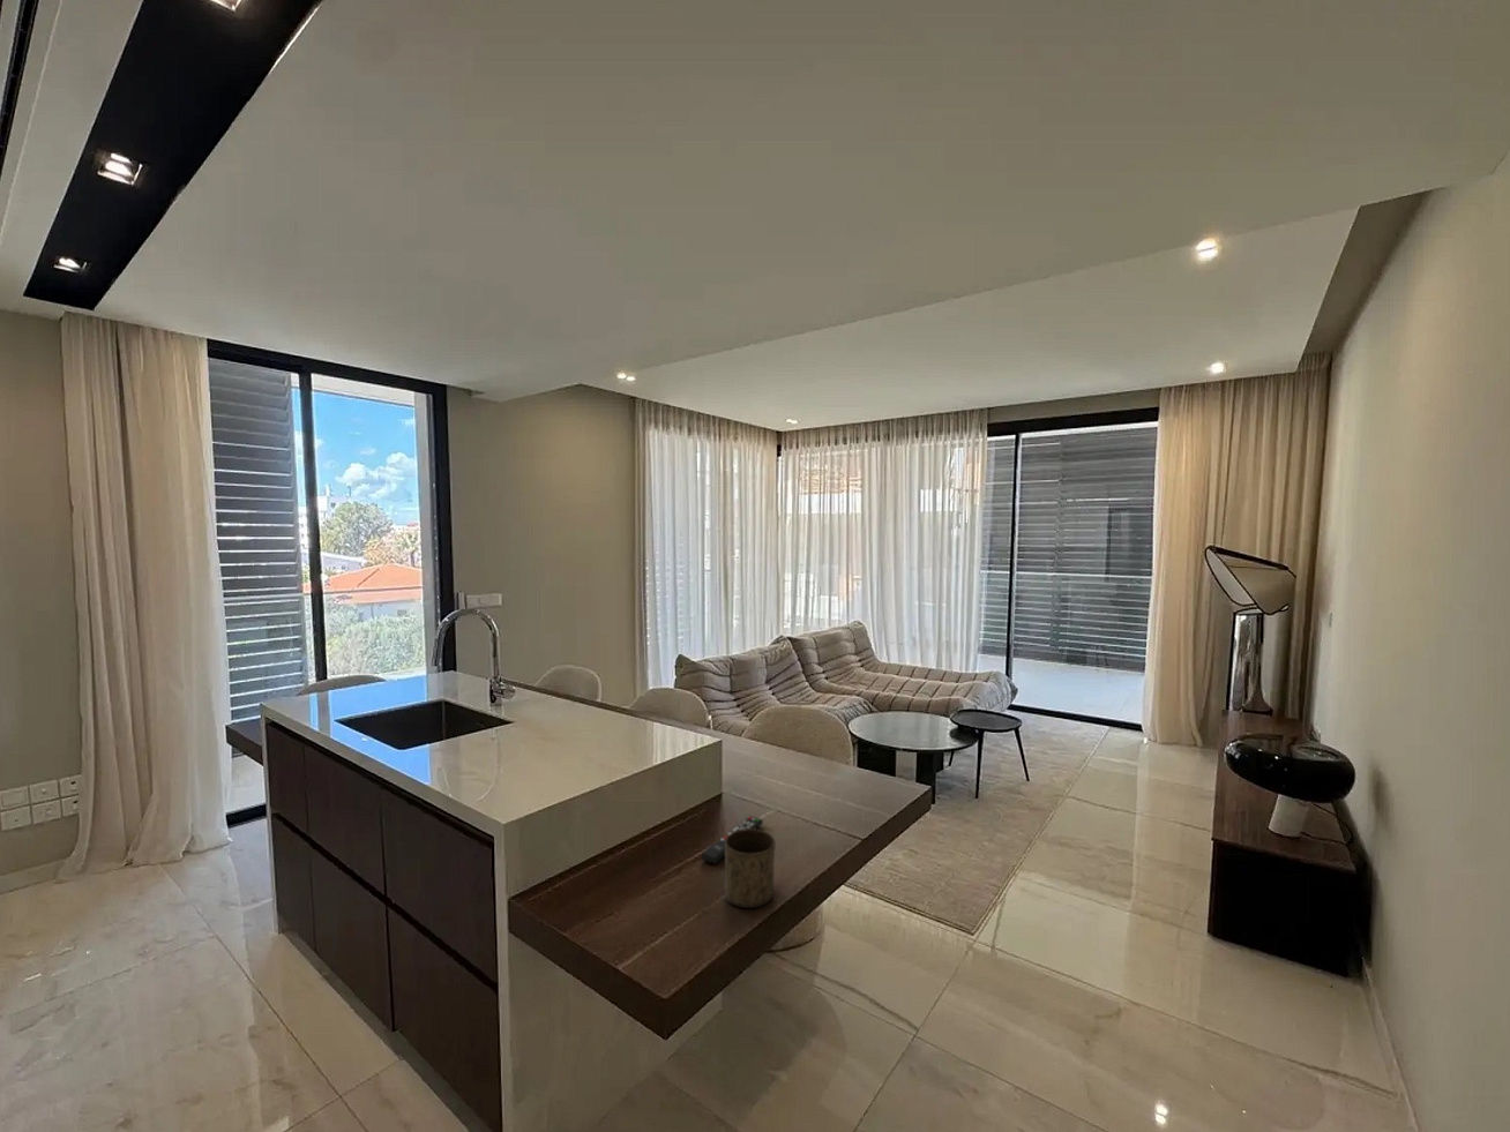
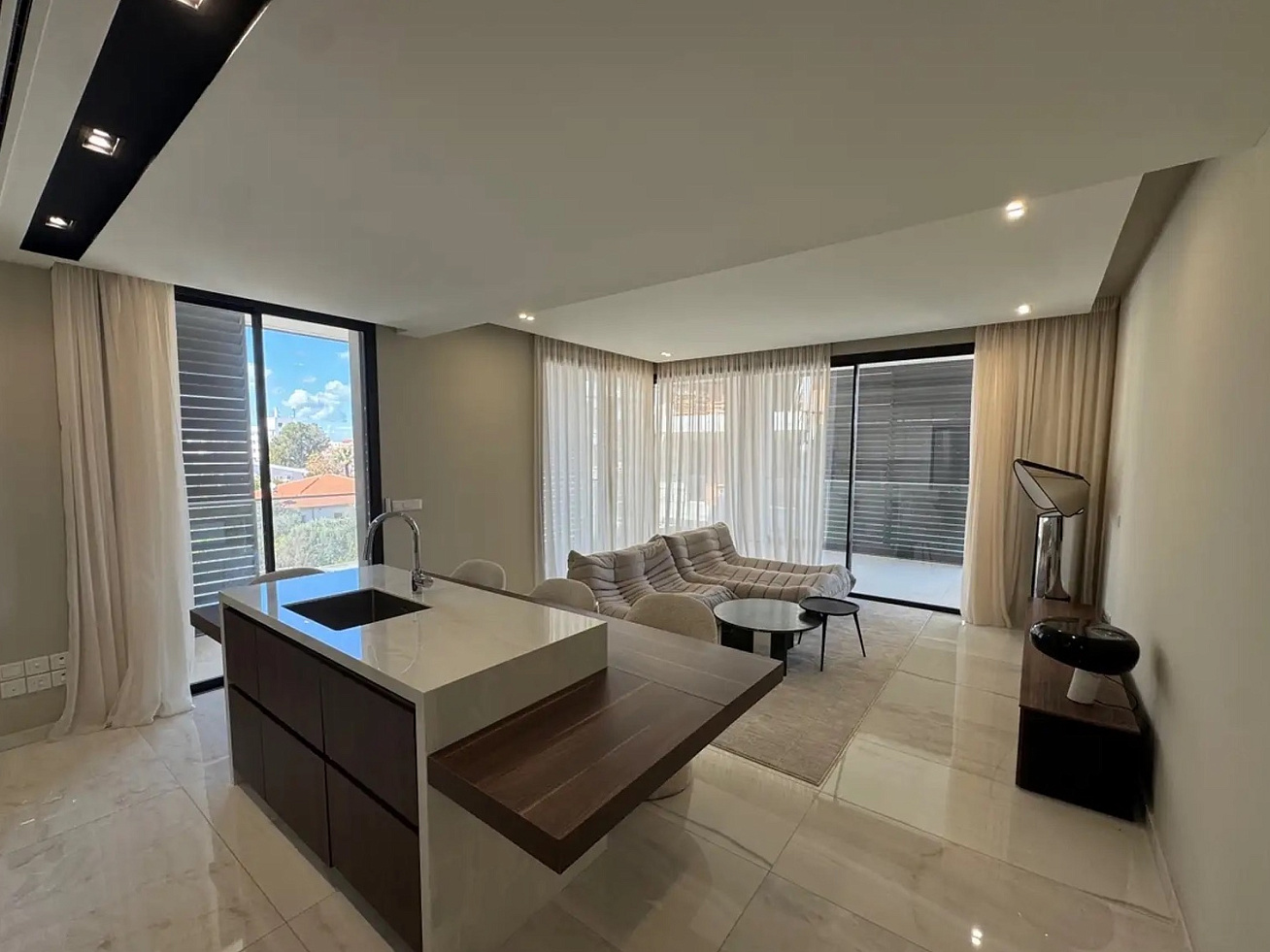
- cup (749, 868)
- remote control (730, 834)
